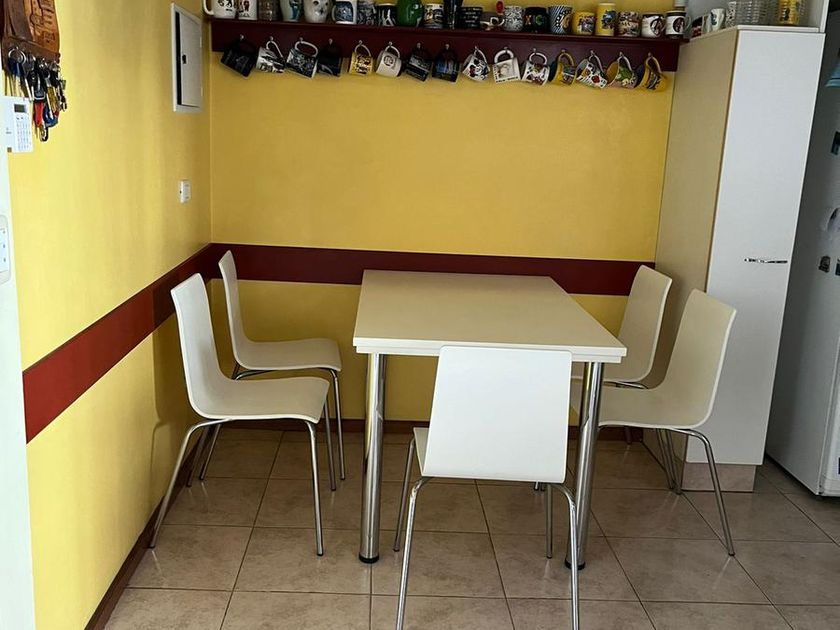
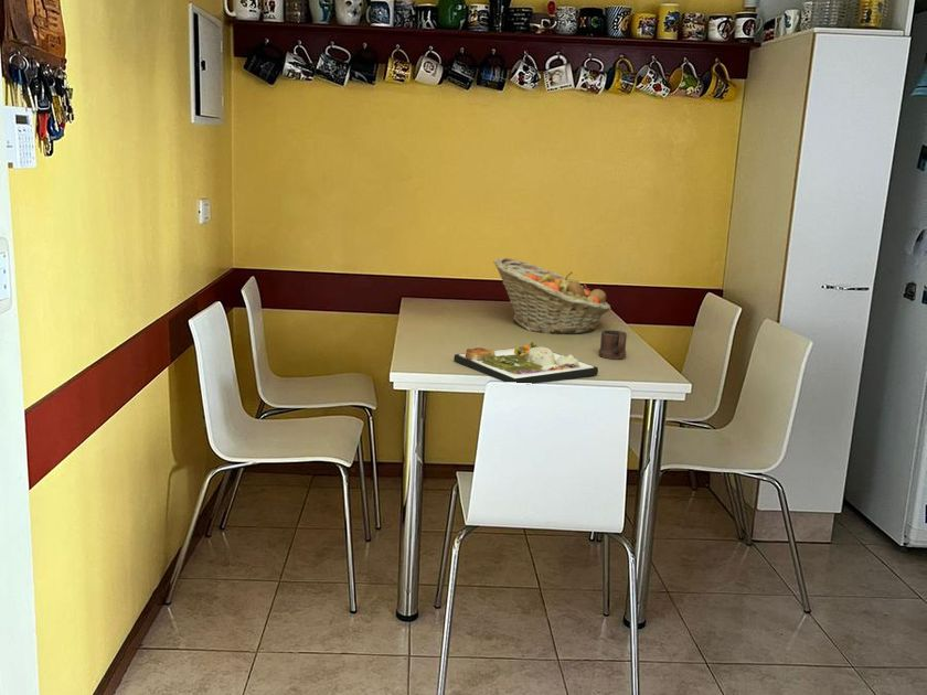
+ mug (615, 342)
+ fruit basket (551, 293)
+ dinner plate (525, 359)
